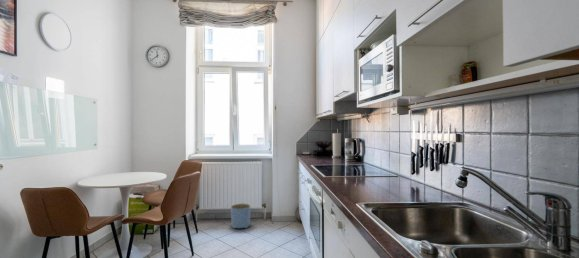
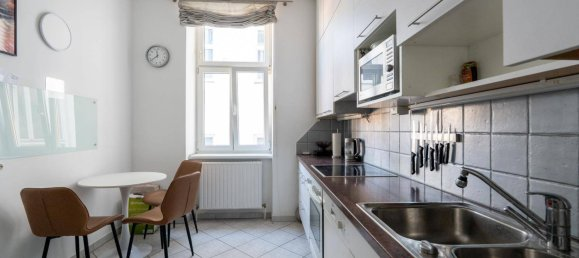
- planter (240, 216)
